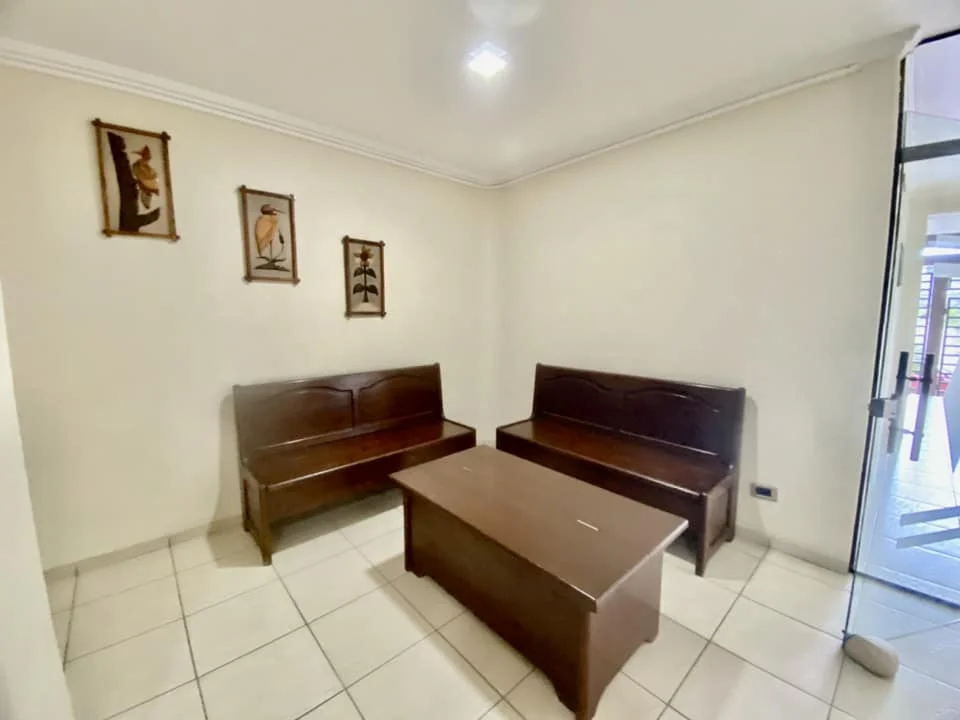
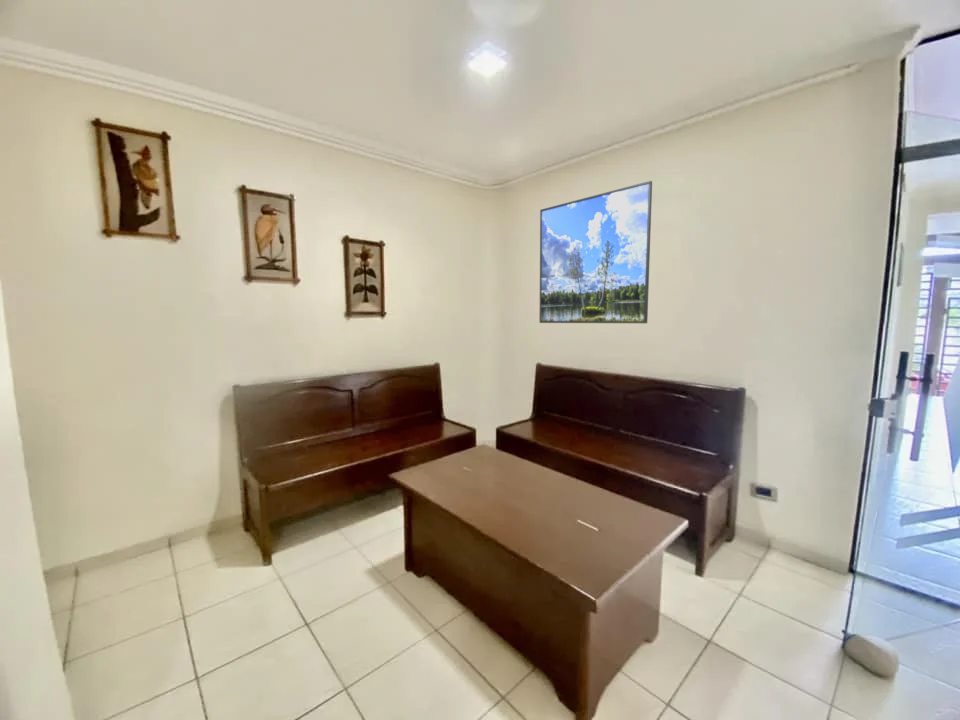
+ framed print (588, 261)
